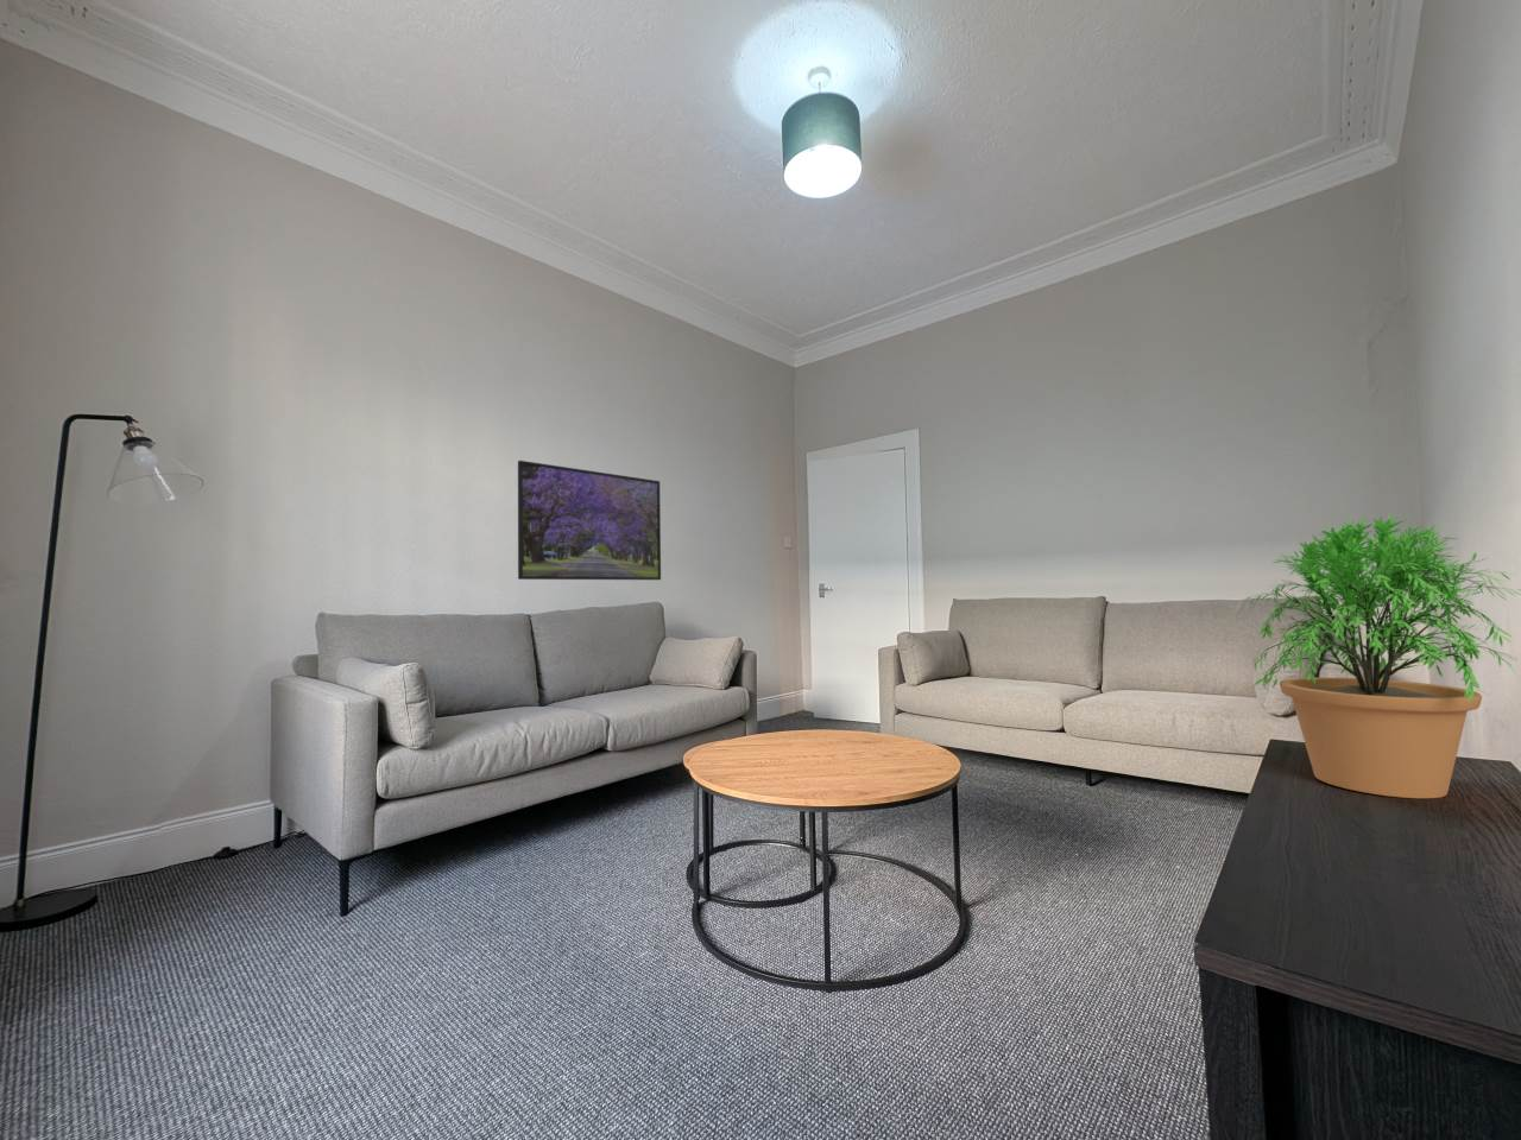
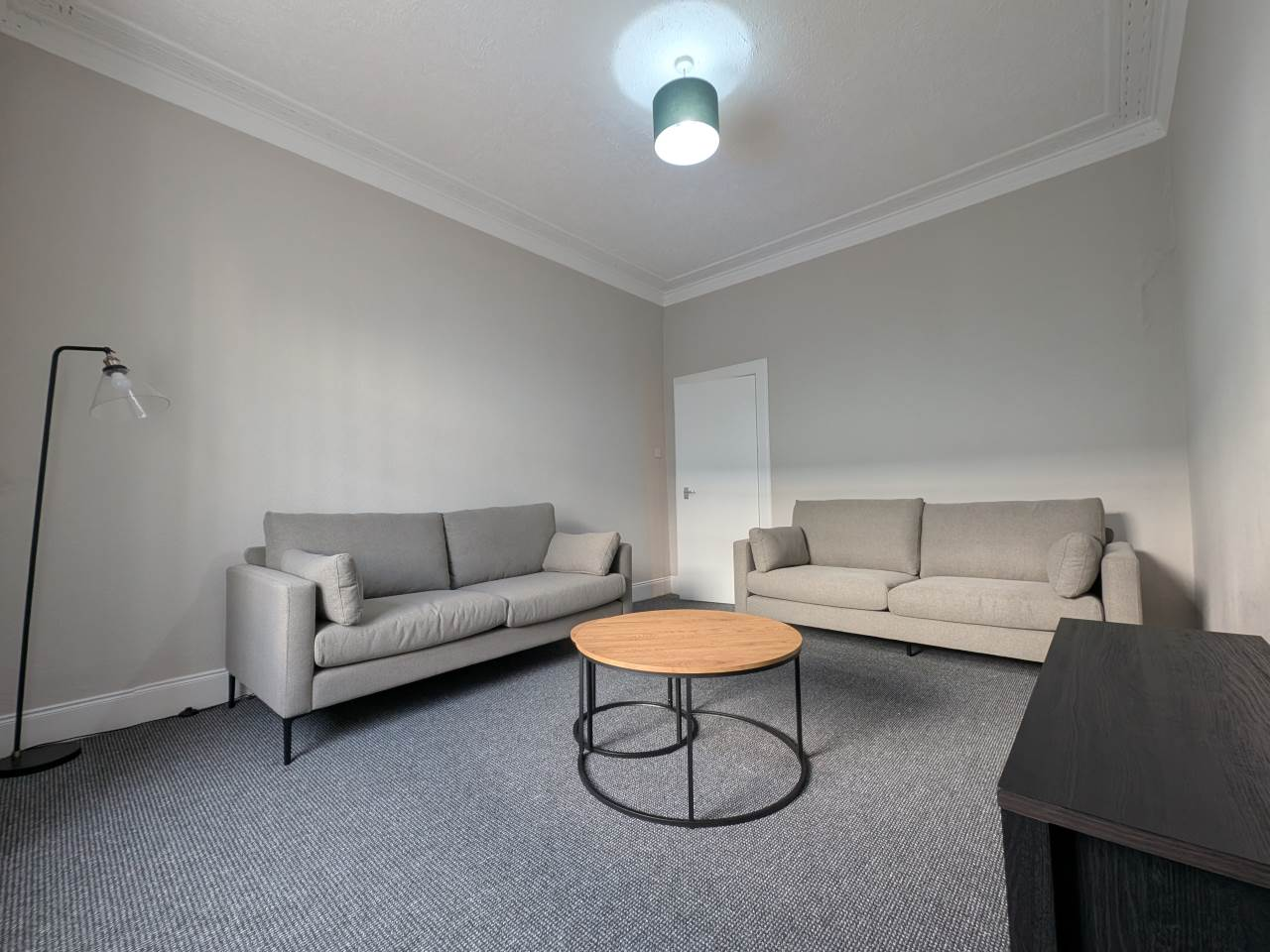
- potted plant (1367, 647)
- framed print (595, 524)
